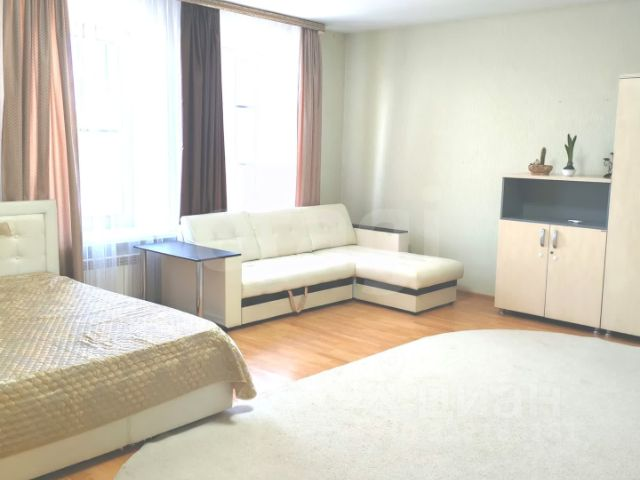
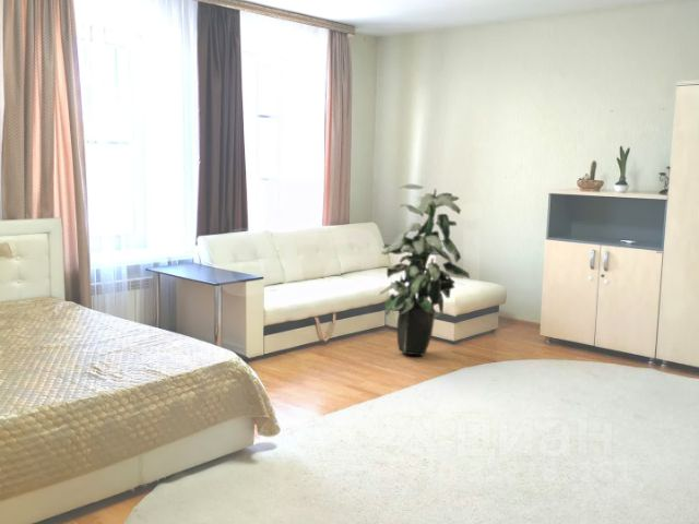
+ indoor plant (418, 269)
